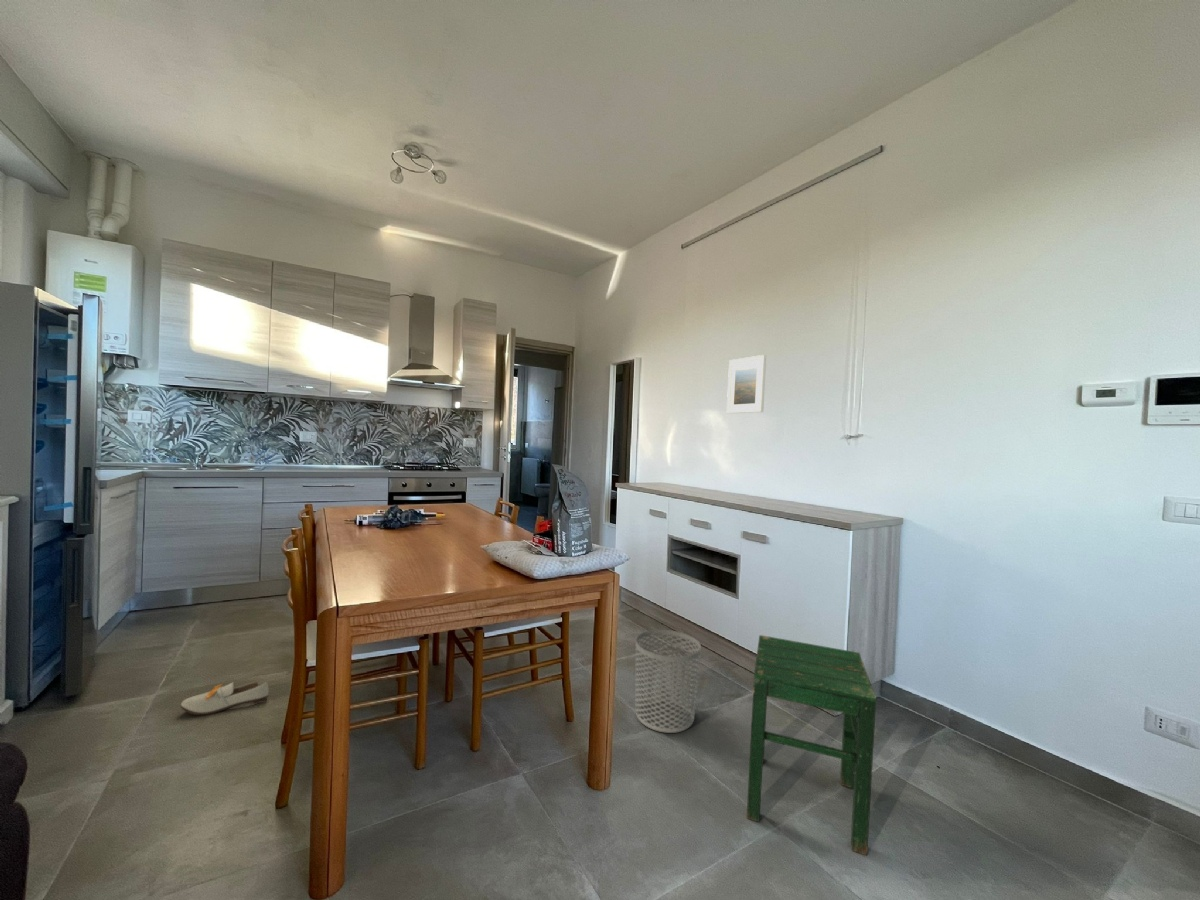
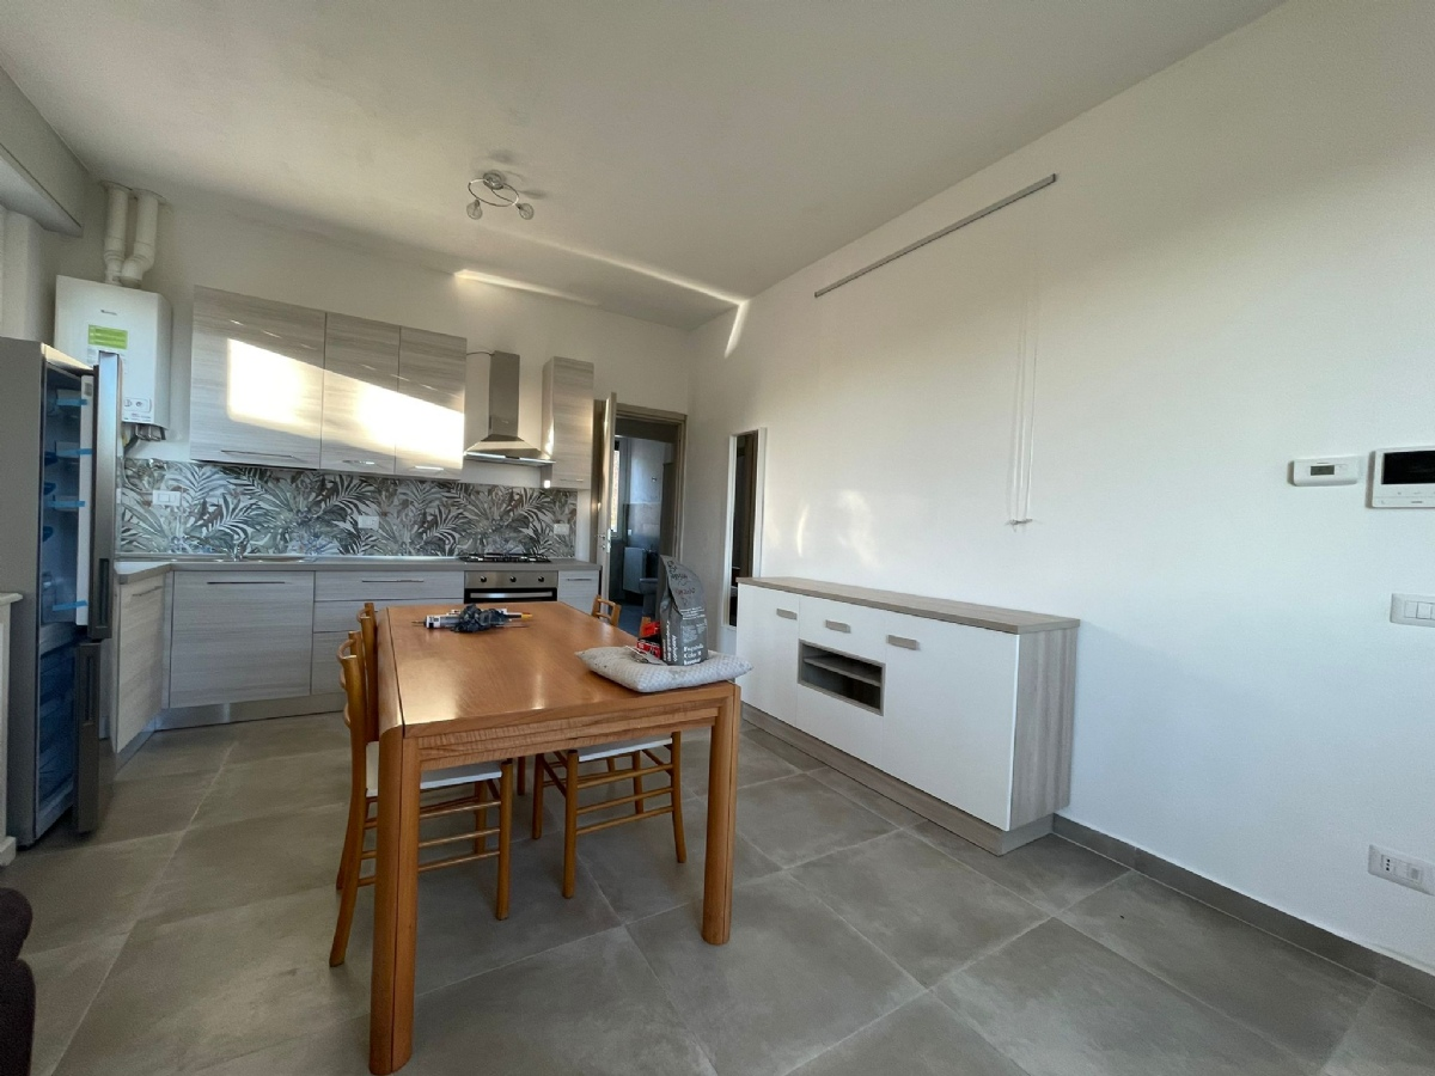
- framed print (745, 385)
- stool (802, 740)
- waste bin (666, 679)
- shoe (226, 692)
